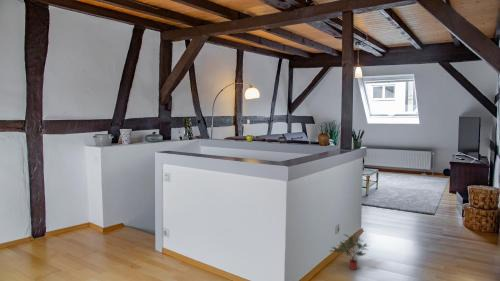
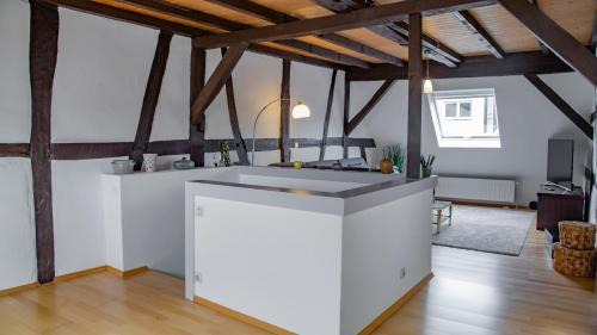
- potted plant (349, 249)
